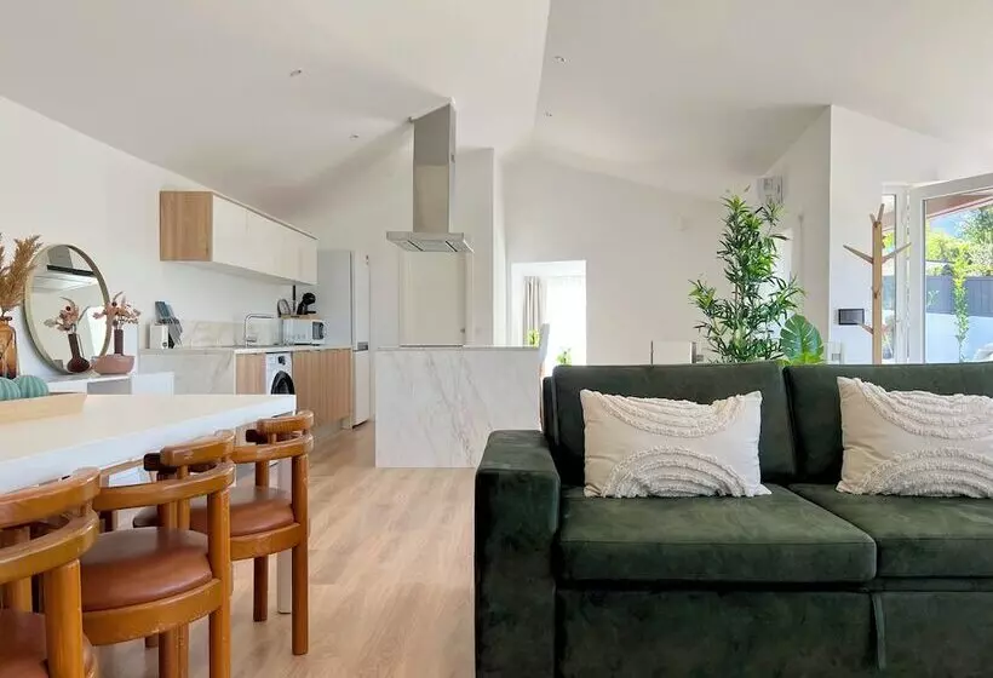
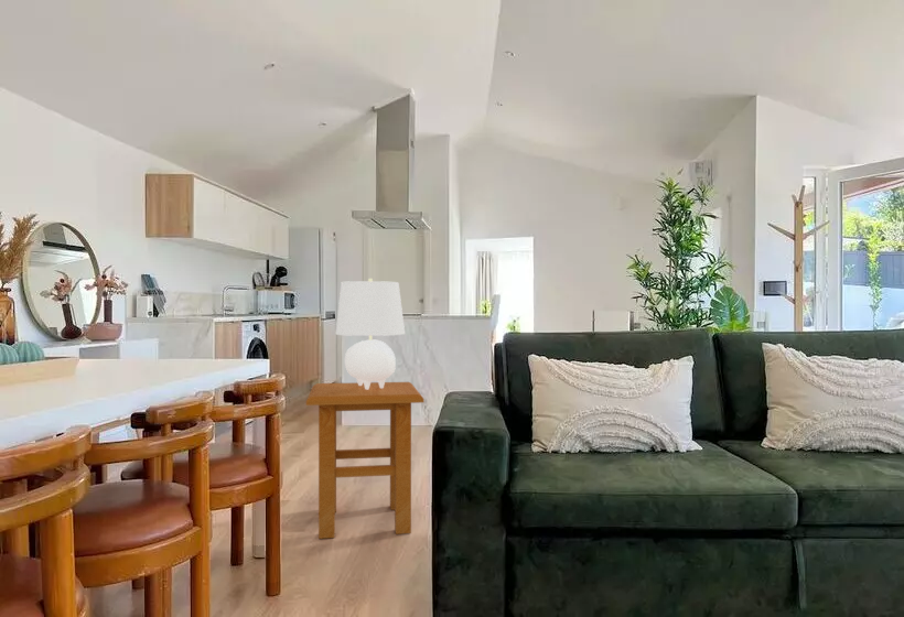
+ table lamp (369, 333)
+ side table (364, 454)
